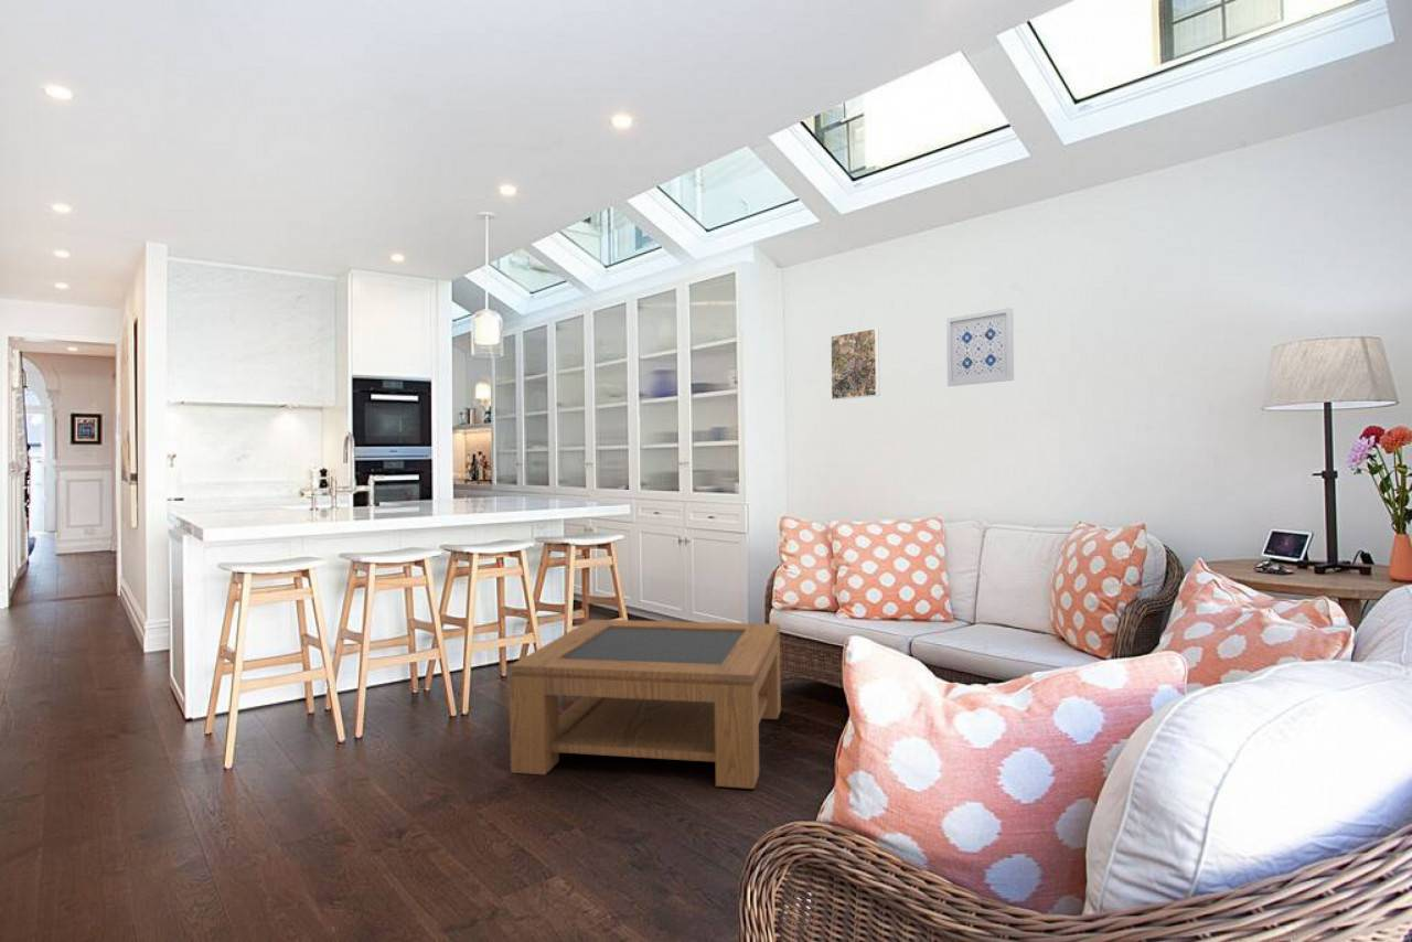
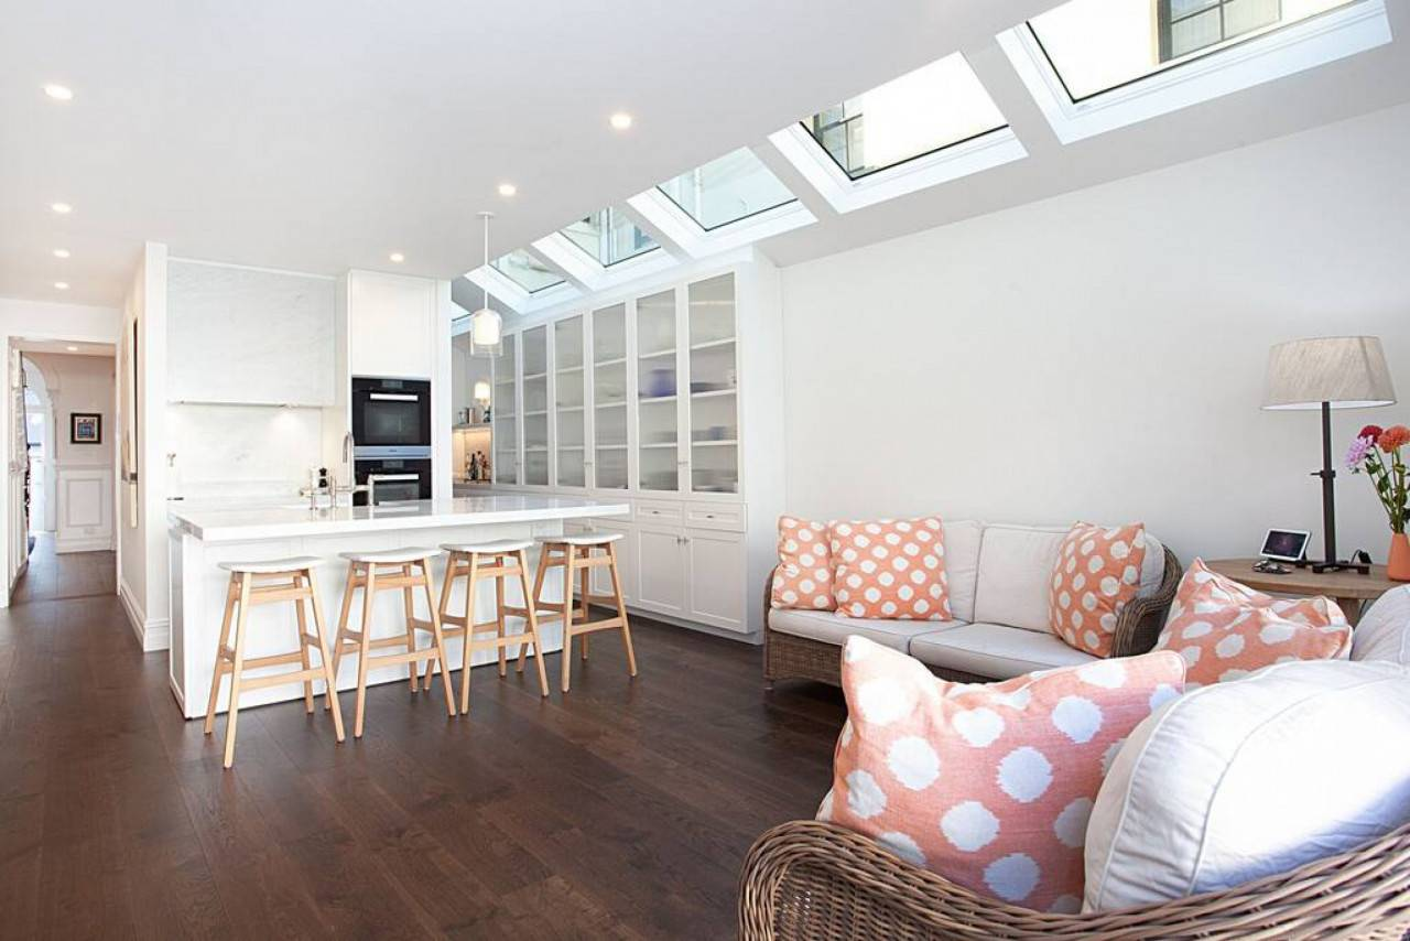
- coffee table (659, 689)
- wall art (978, 347)
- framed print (854, 365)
